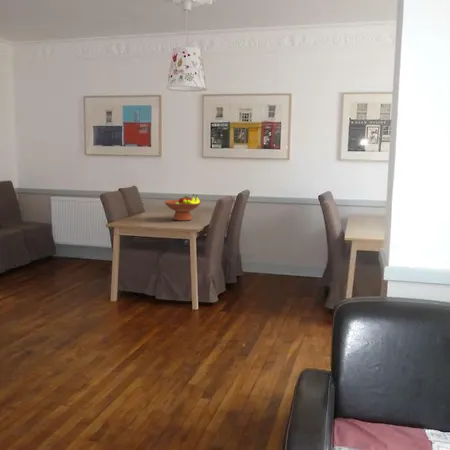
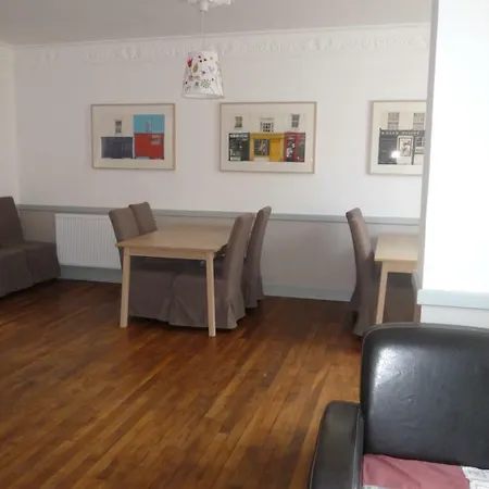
- fruit bowl (182, 207)
